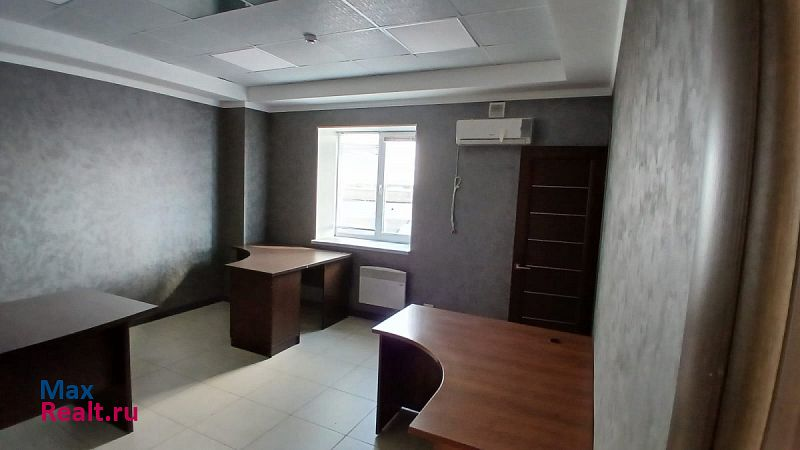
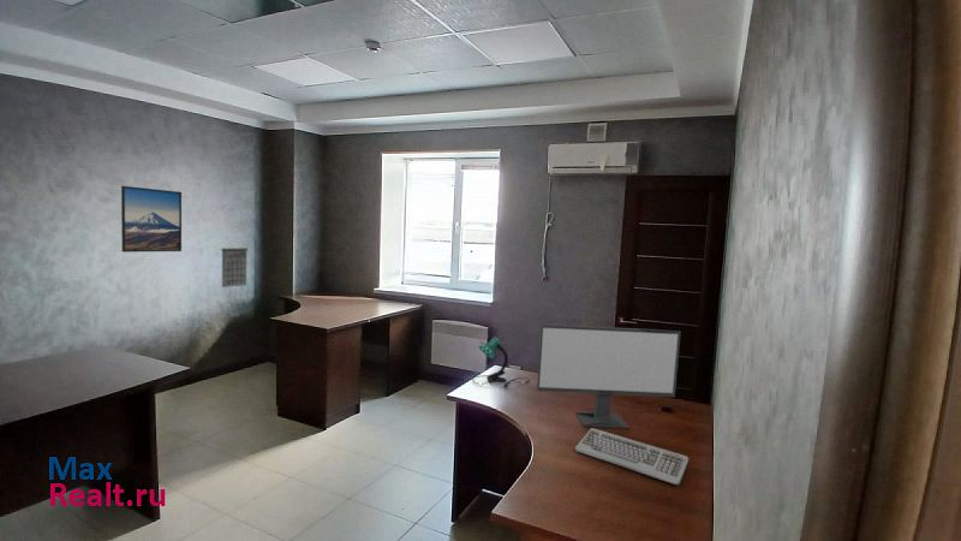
+ calendar (234, 262)
+ keyboard (629, 452)
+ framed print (153, 220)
+ computer monitor (605, 374)
+ desk lamp (505, 359)
